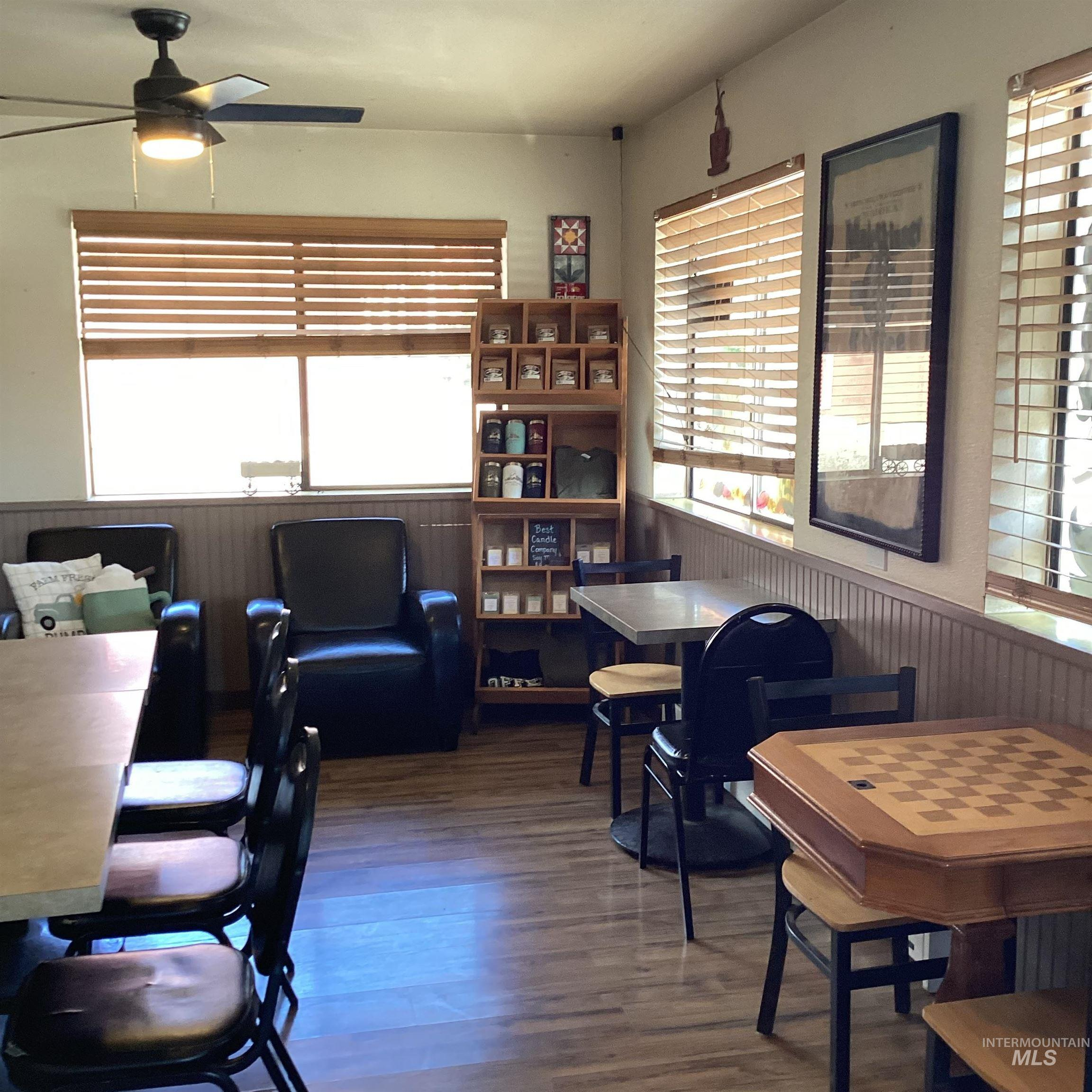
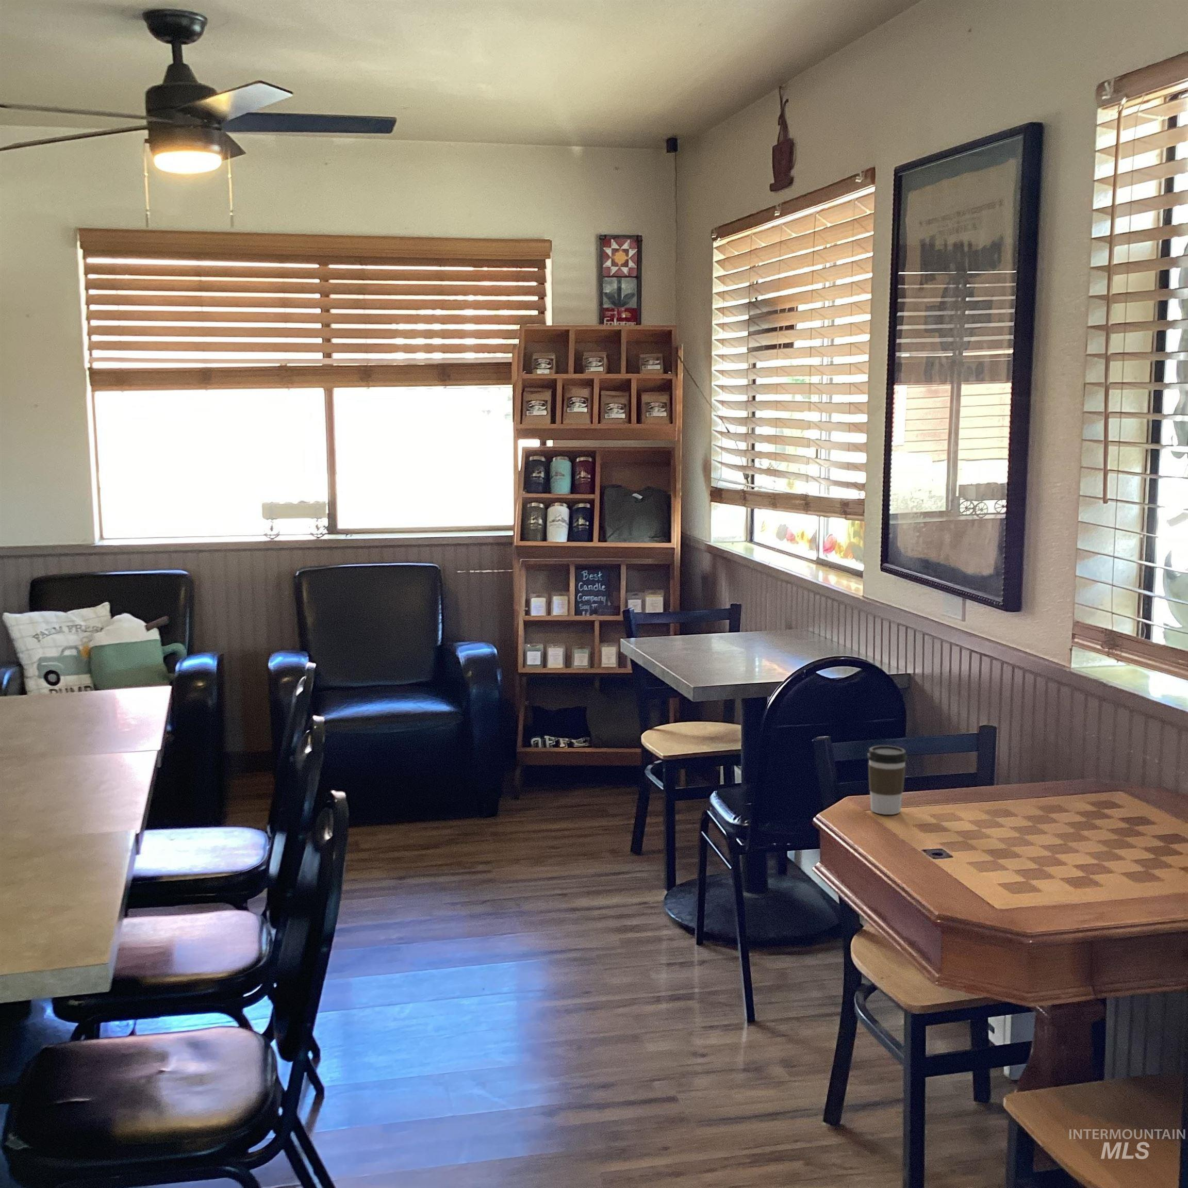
+ coffee cup (887, 780)
